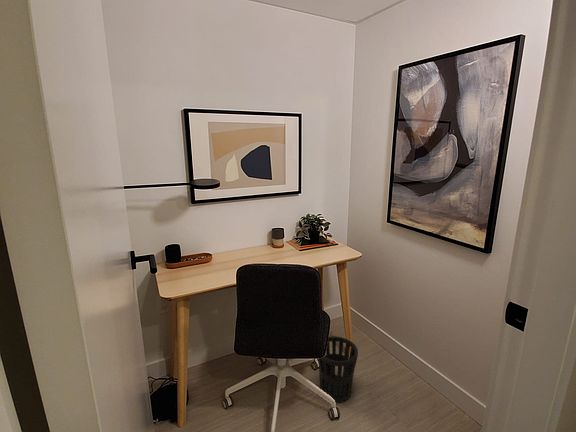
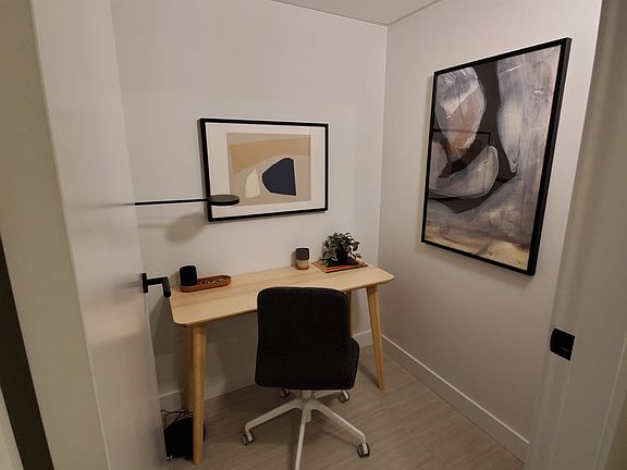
- wastebasket (334, 369)
